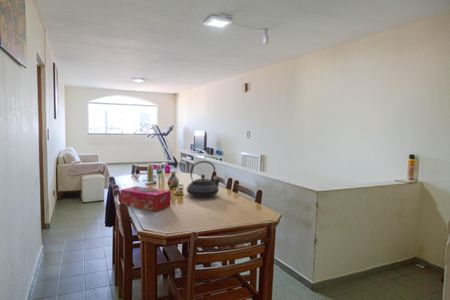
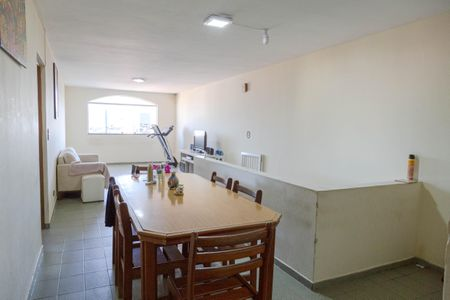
- teapot (203, 178)
- tissue box (145, 197)
